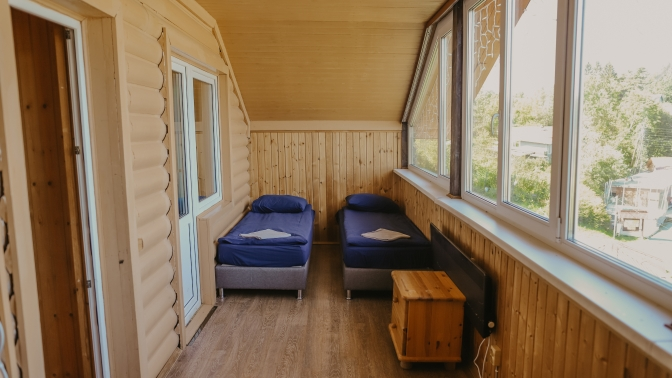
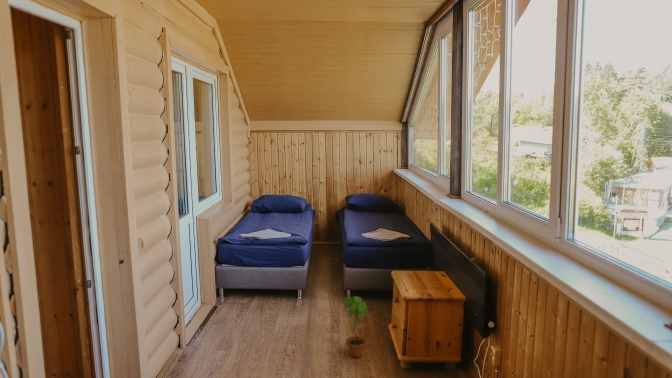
+ potted plant (355, 324)
